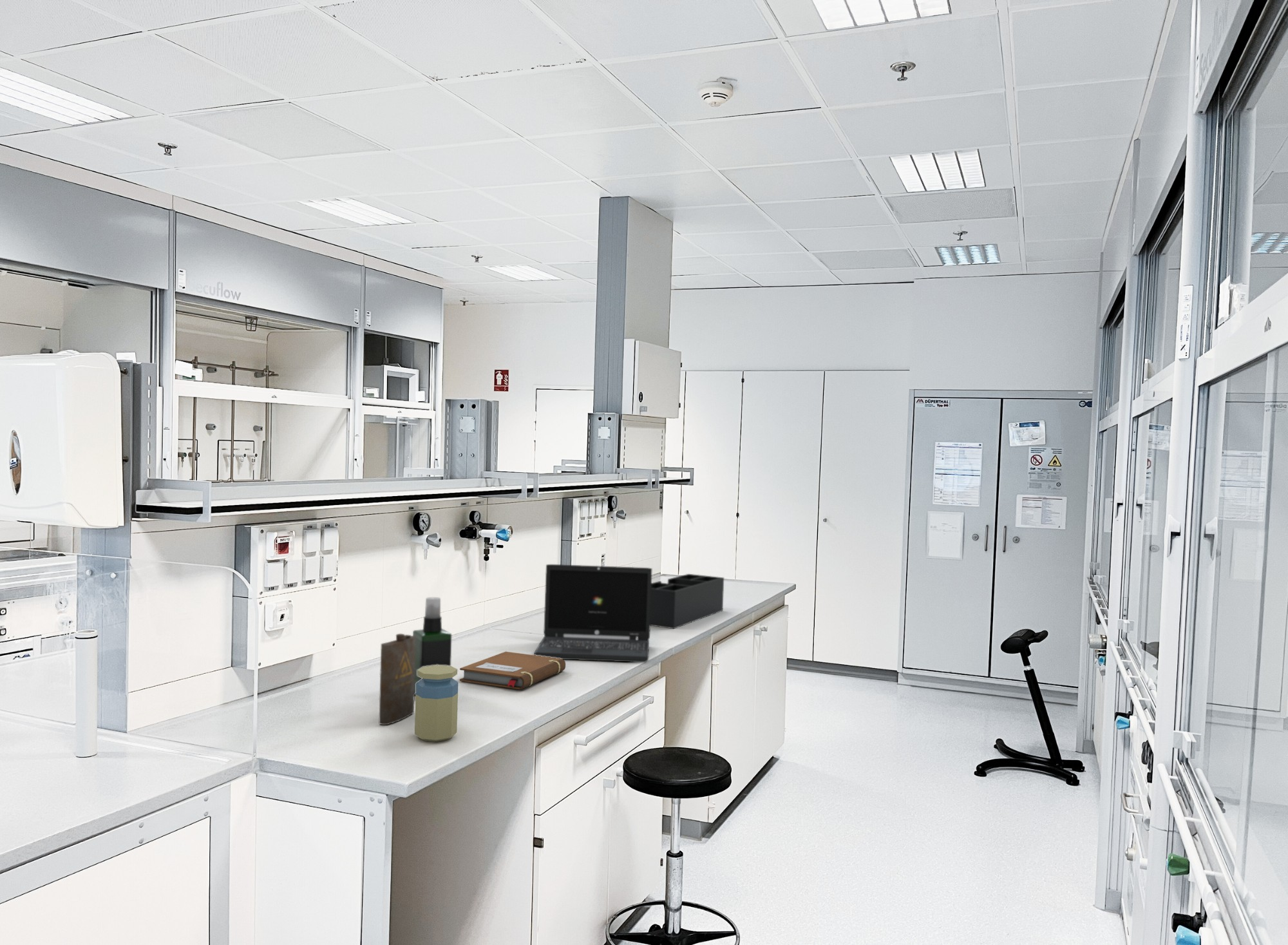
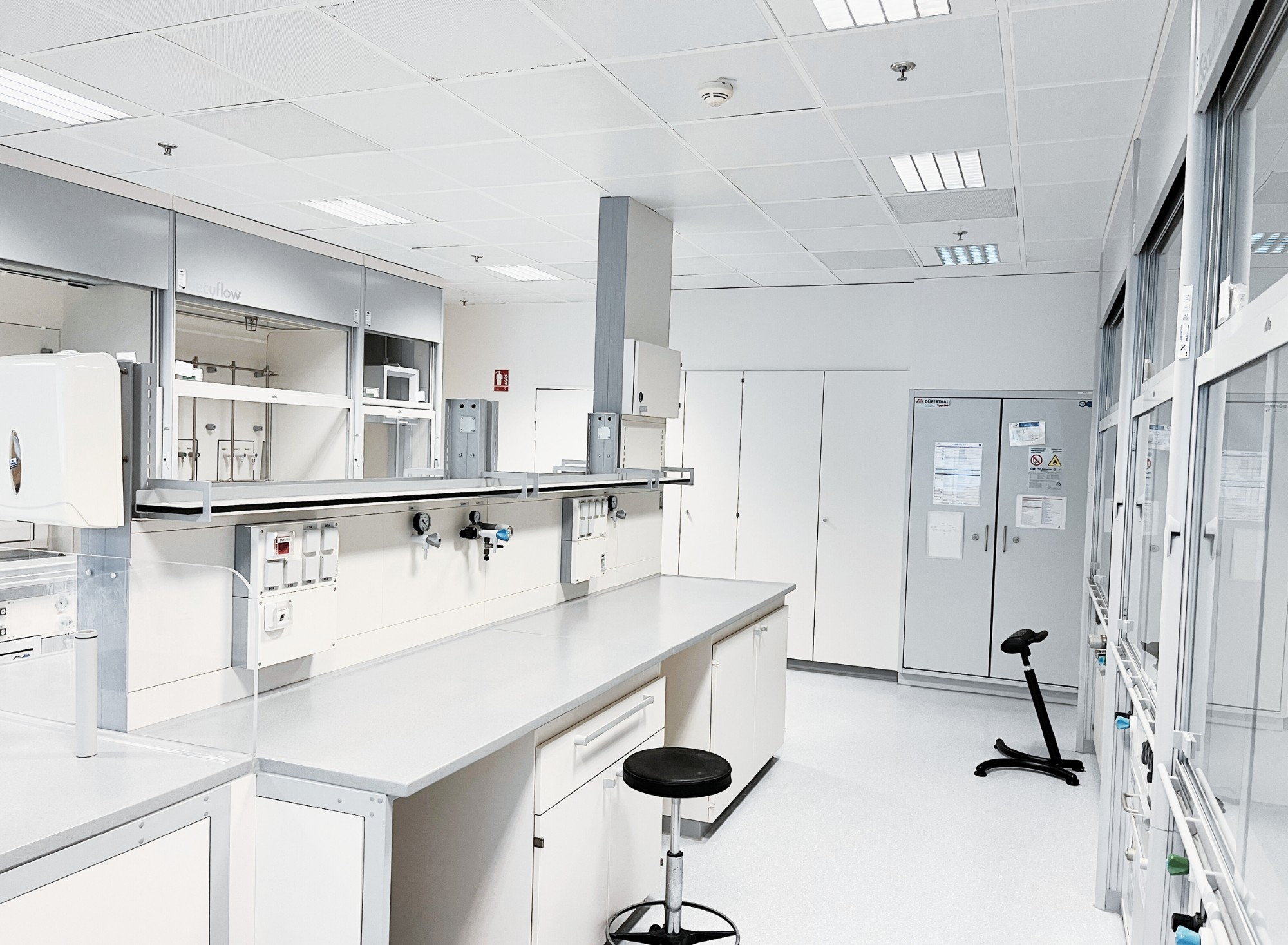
- flask (399, 676)
- jar (437, 703)
- notebook (513, 670)
- desk organizer (681, 599)
- laptop (595, 611)
- spray bottle (431, 646)
